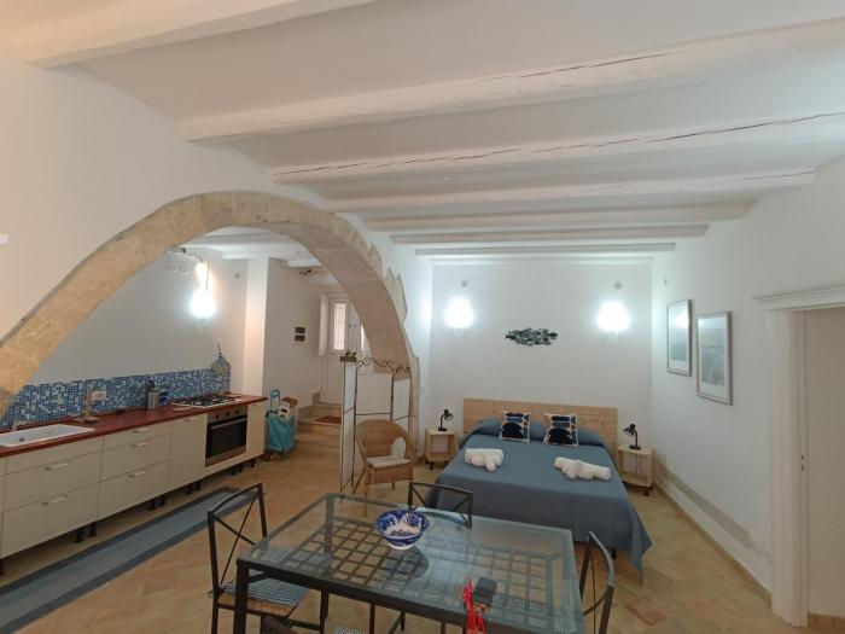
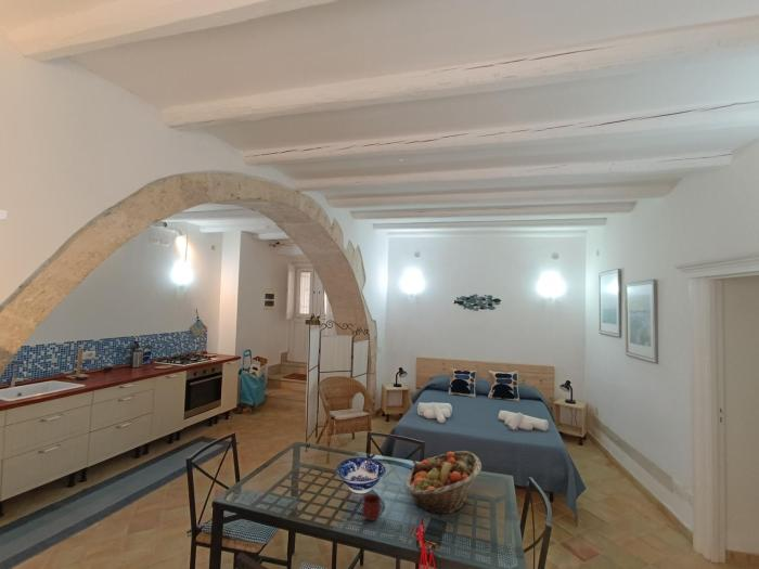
+ fruit basket (442, 478)
+ mug (370, 509)
